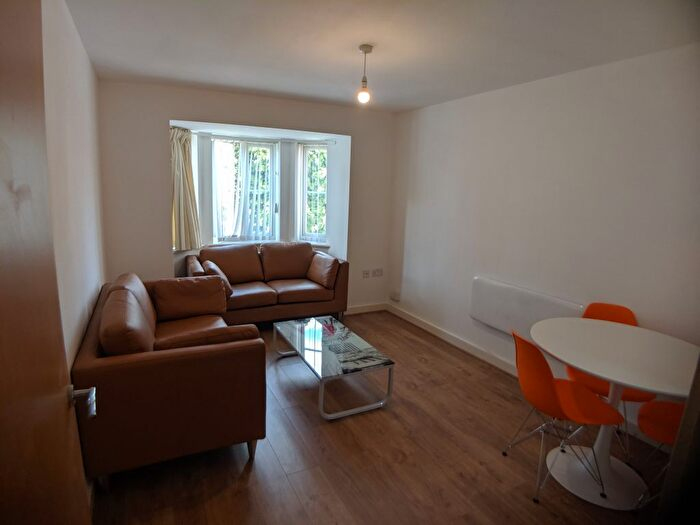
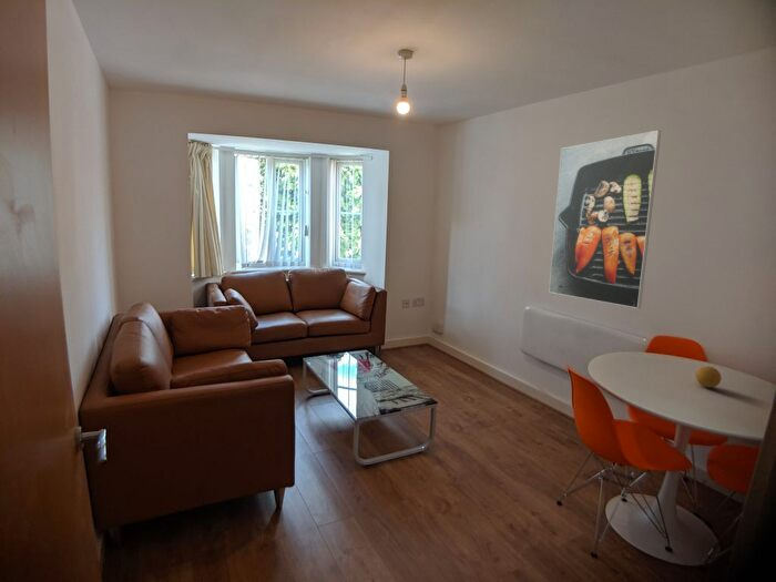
+ fruit (707, 376)
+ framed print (598, 222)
